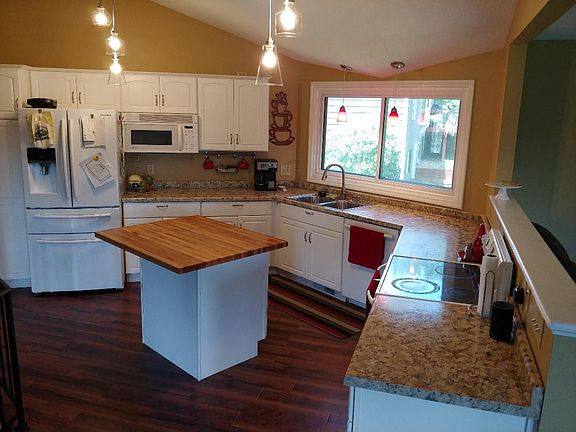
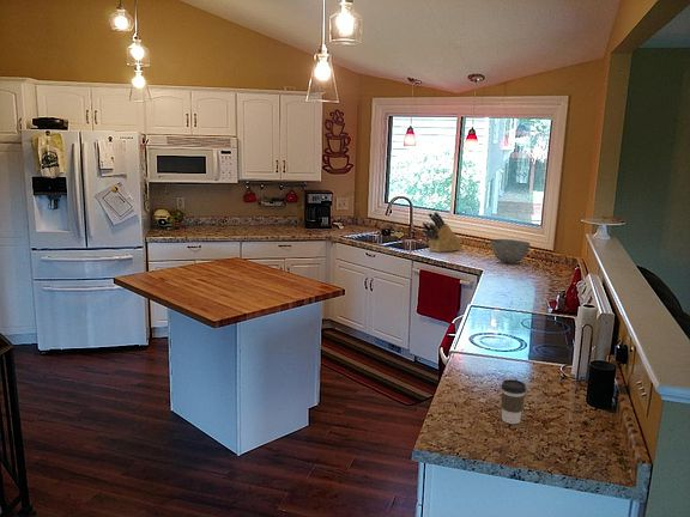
+ knife block (442, 231)
+ coffee cup (512, 401)
+ bowl (509, 251)
